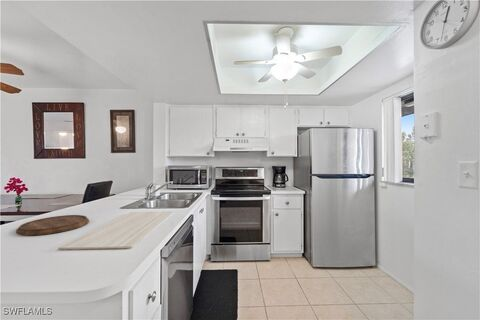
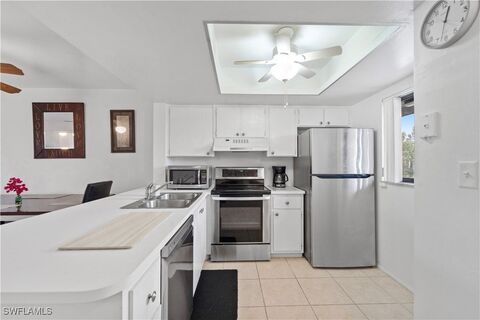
- cutting board (55, 223)
